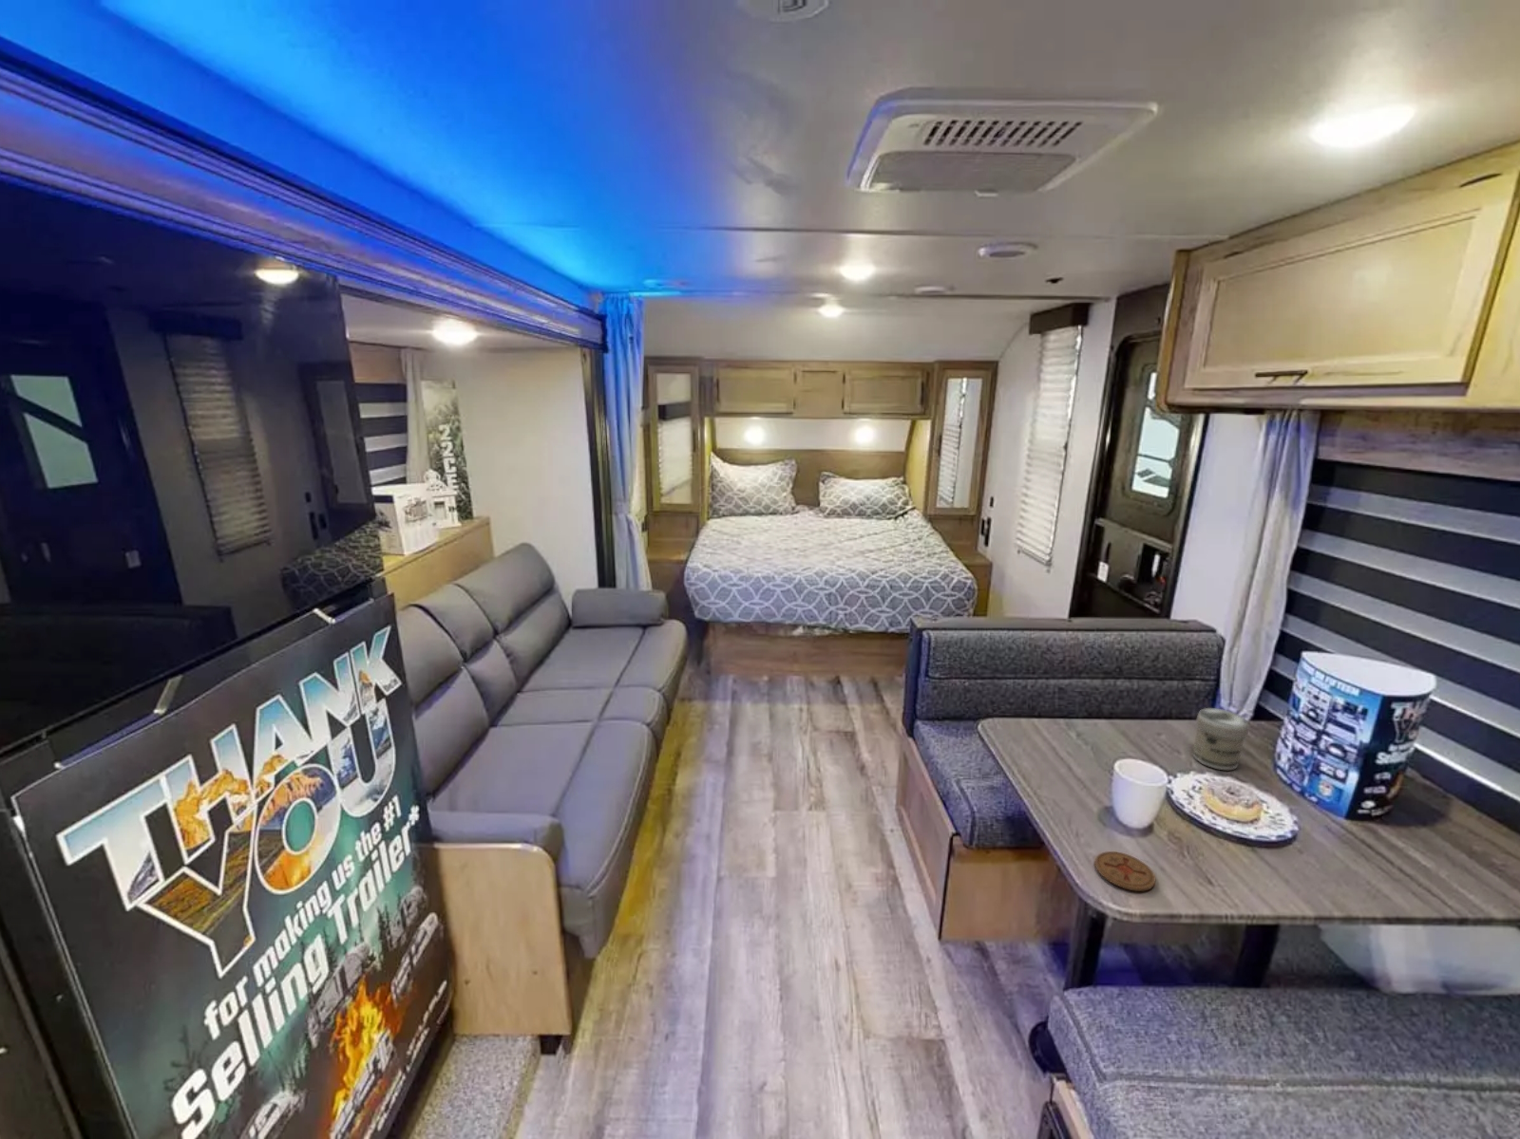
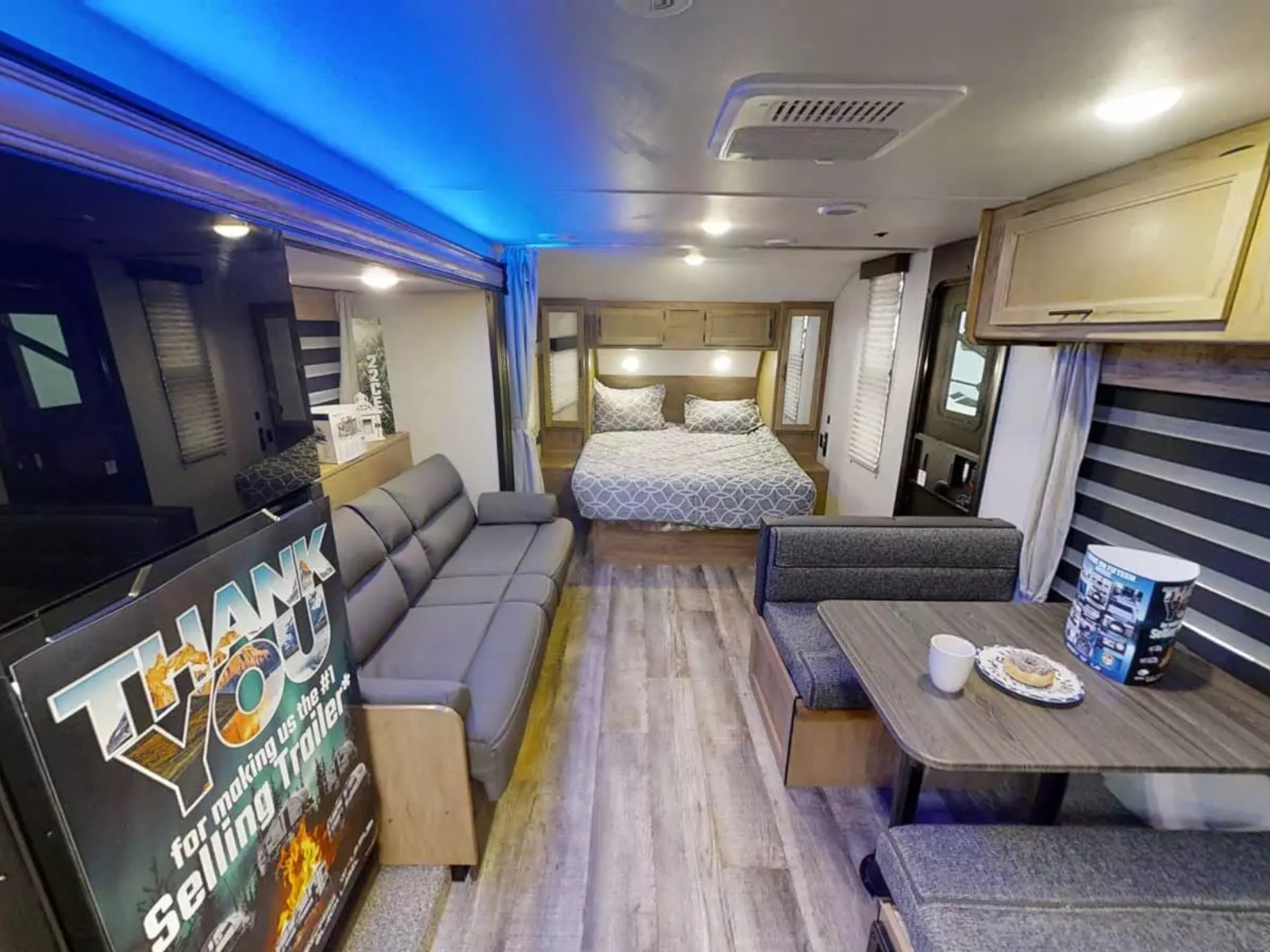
- coaster (1124, 870)
- jar (1218, 738)
